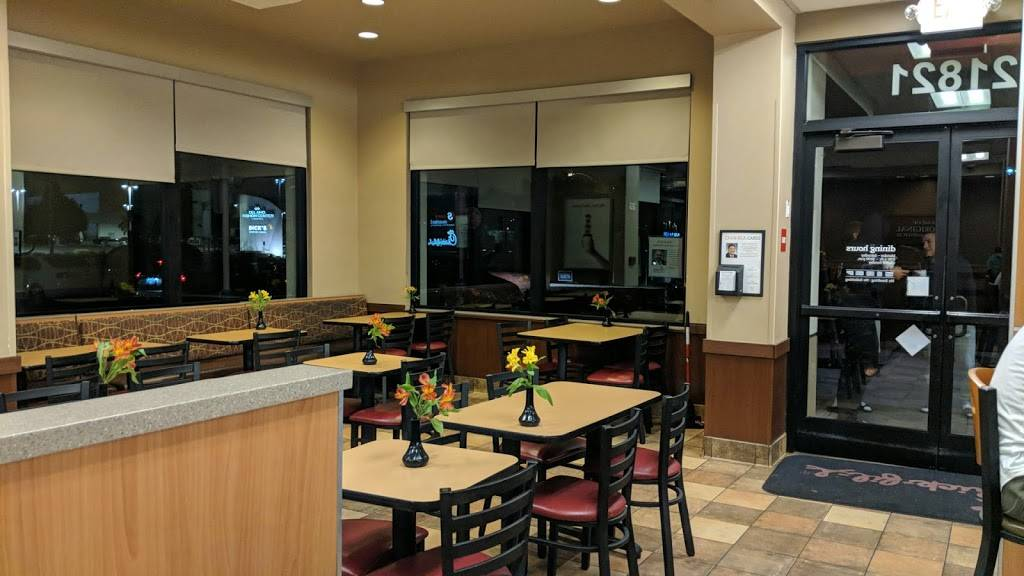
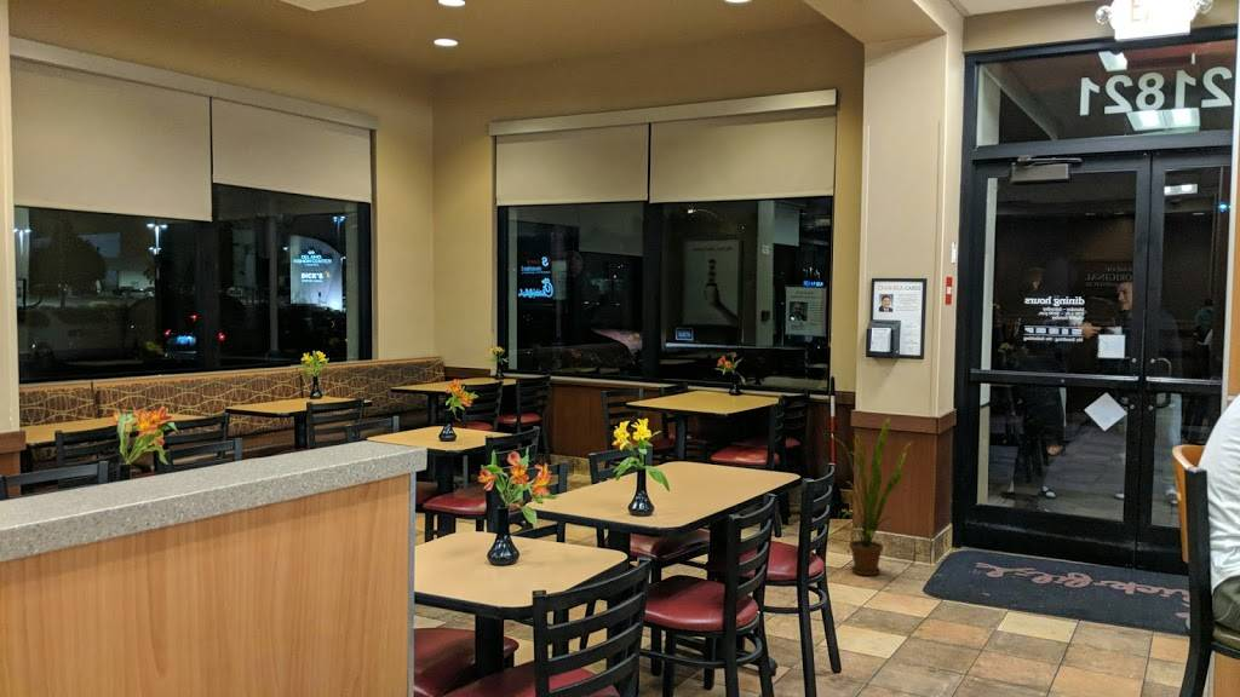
+ house plant (867, 495)
